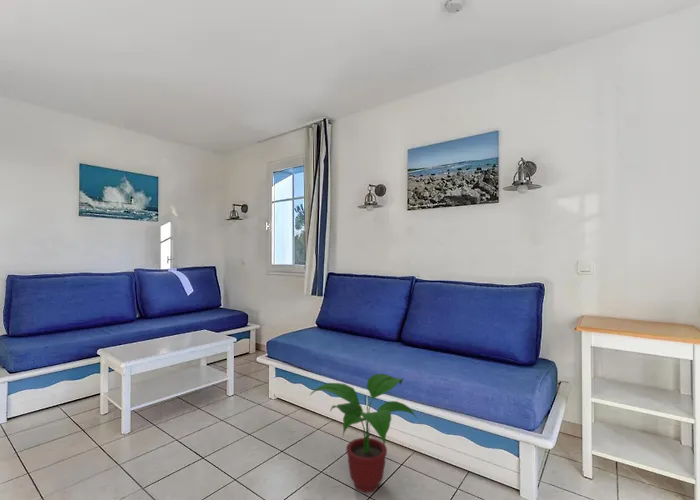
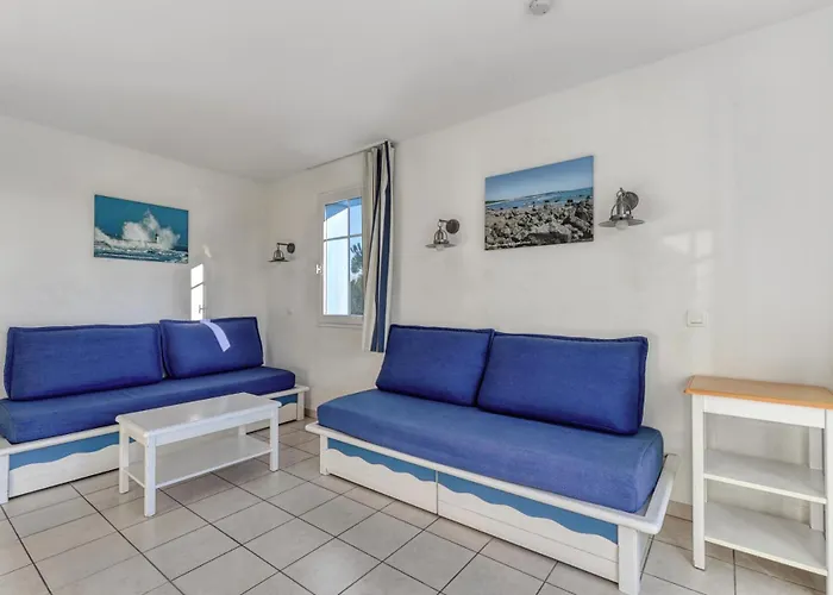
- potted plant (366, 426)
